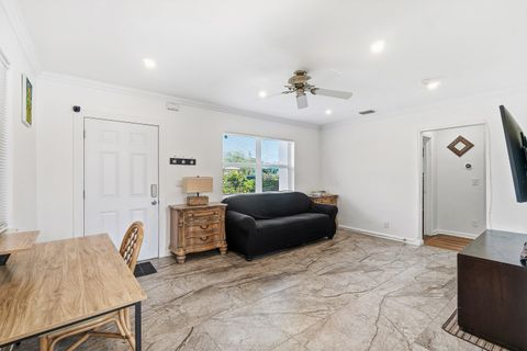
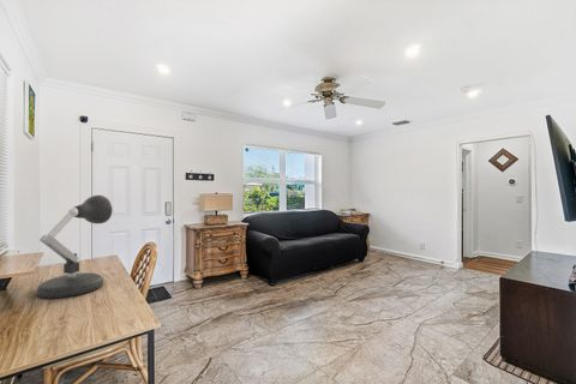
+ desk lamp (68, 250)
